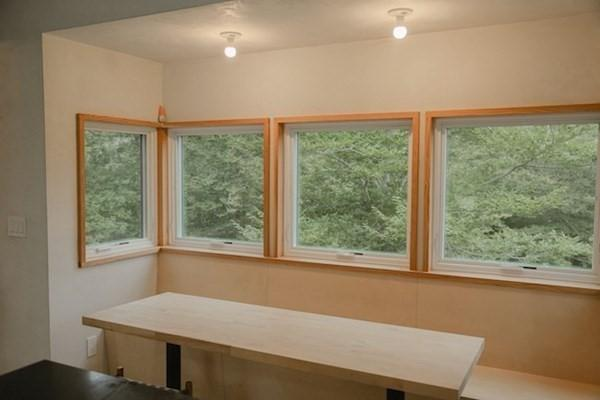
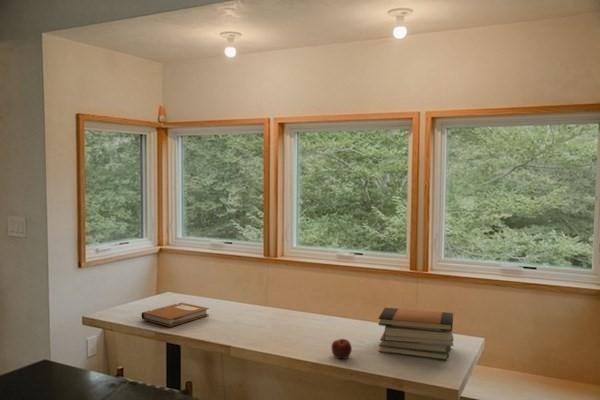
+ book stack (416, 332)
+ apple (341, 348)
+ notebook (176, 313)
